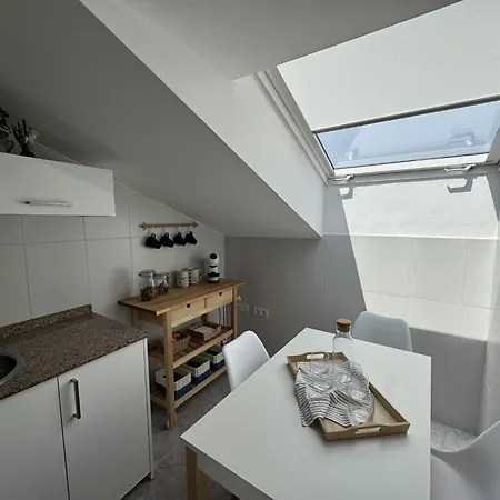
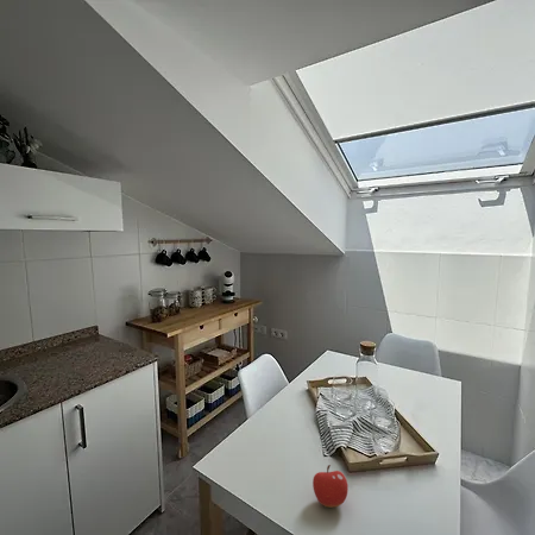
+ fruit (329, 486)
